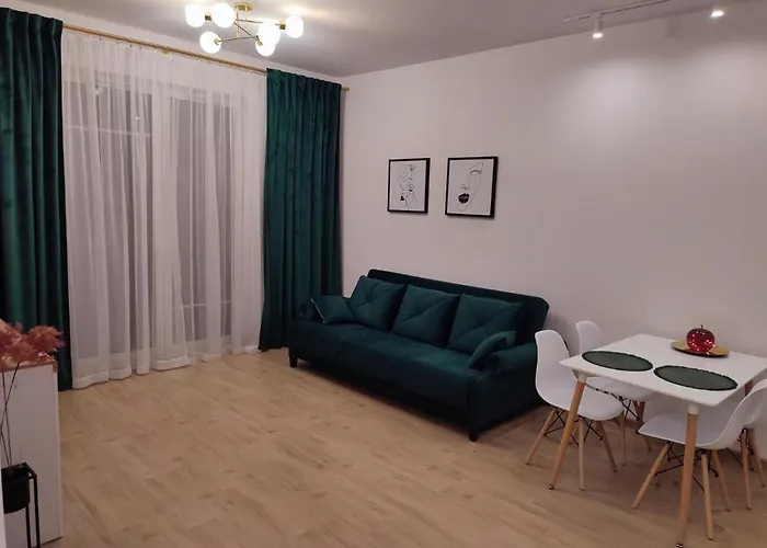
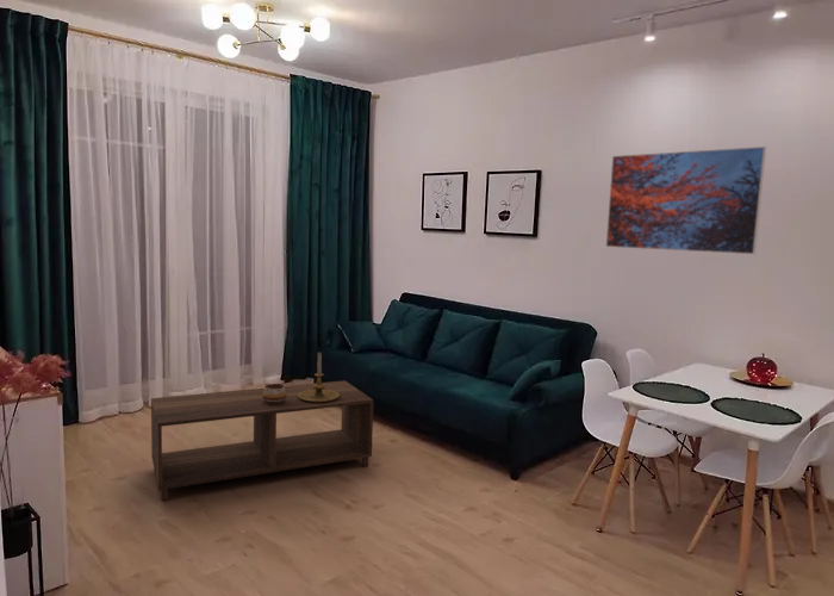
+ coffee table (263, 433)
+ decorative bowl (274, 393)
+ candle holder (318, 374)
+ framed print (678, 201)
